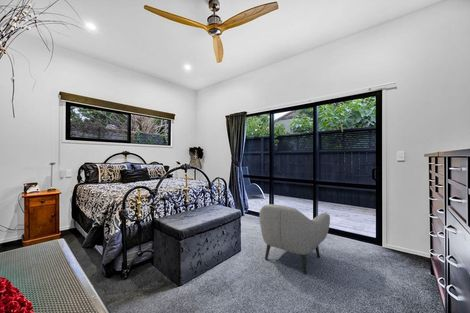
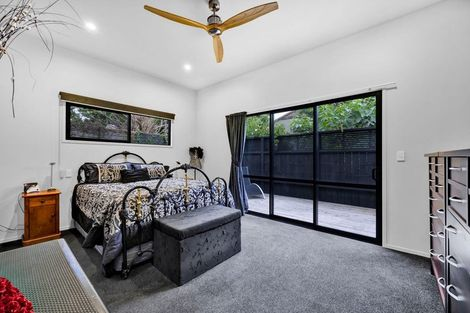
- armchair (293, 228)
